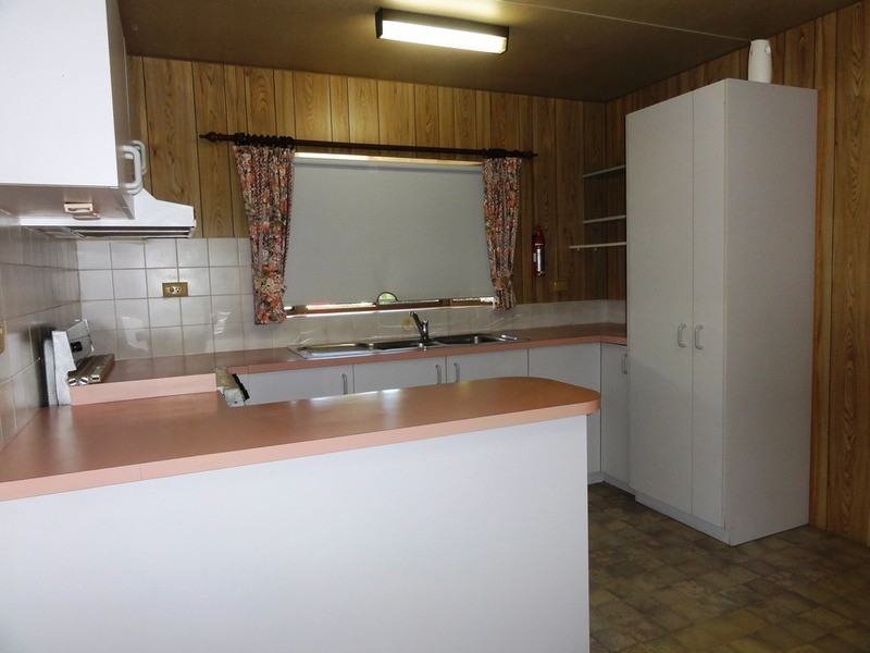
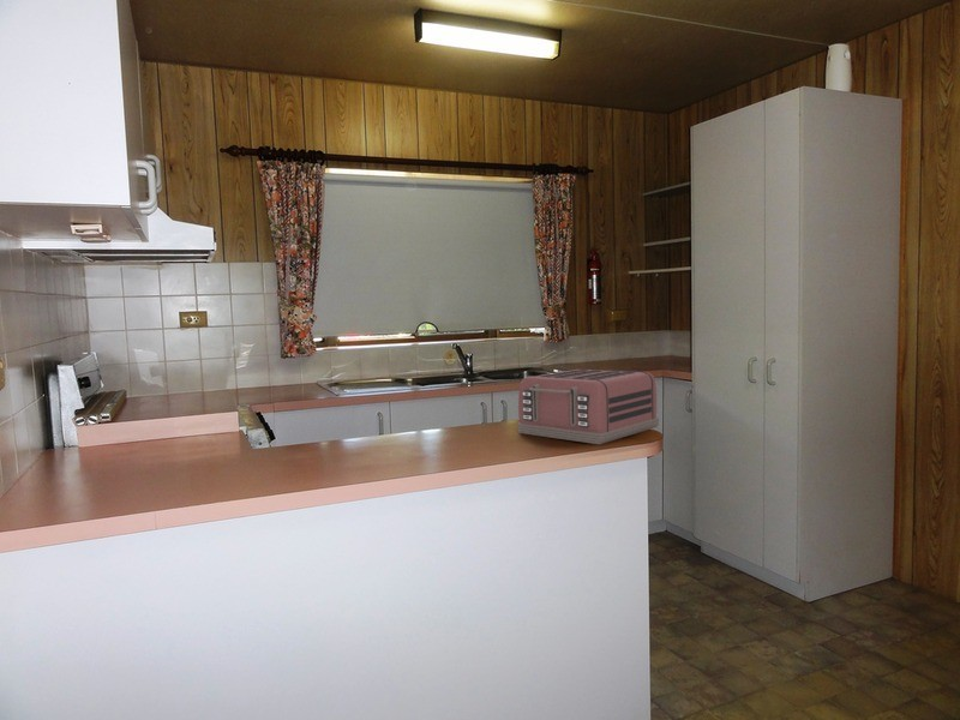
+ toaster (583, 402)
